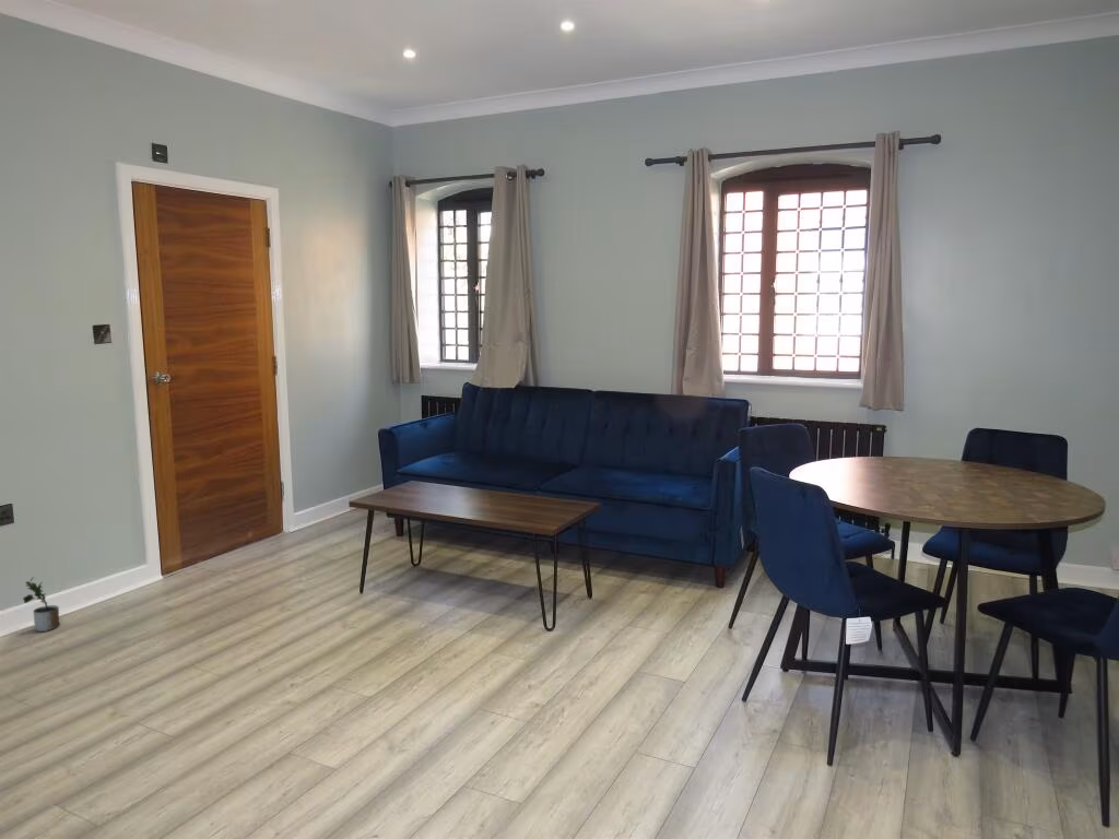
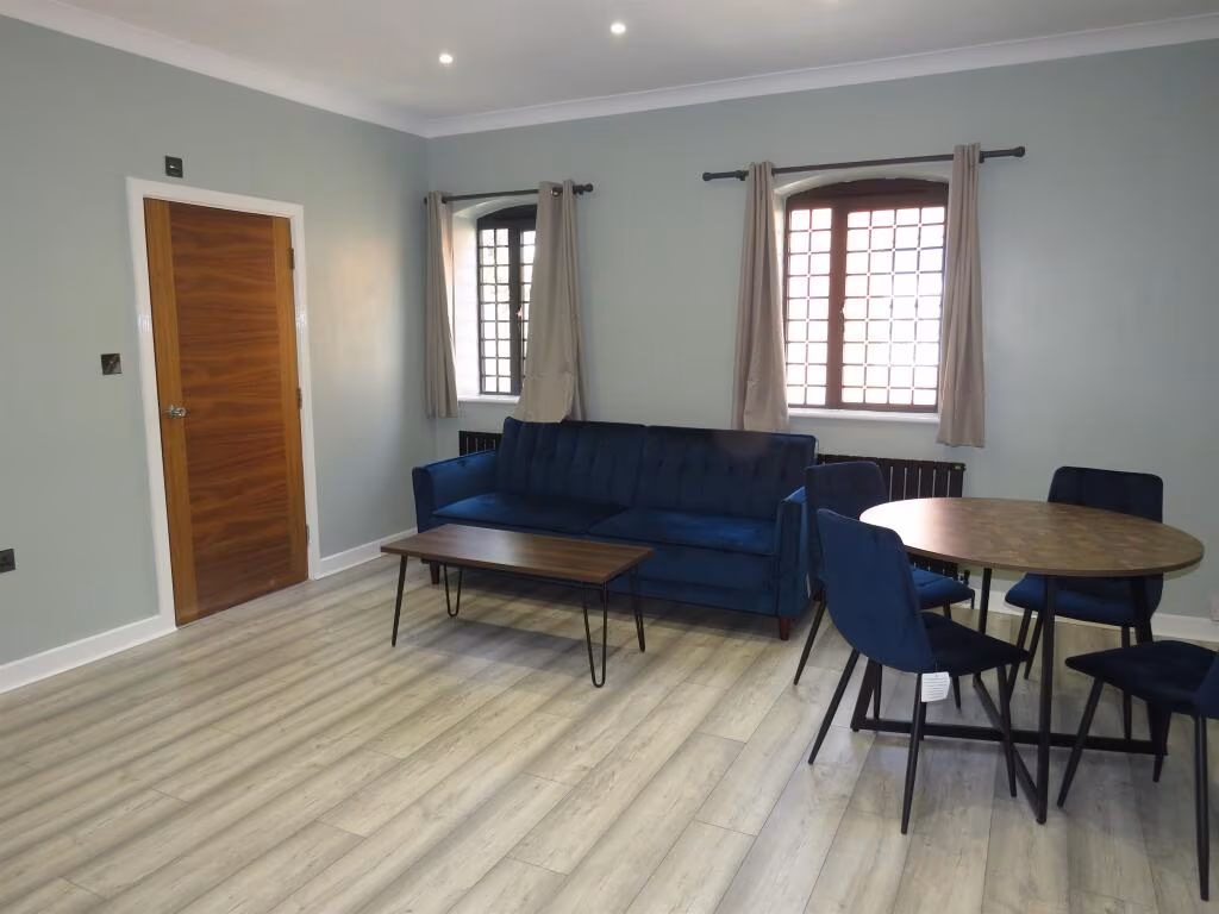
- potted plant (40, 601)
